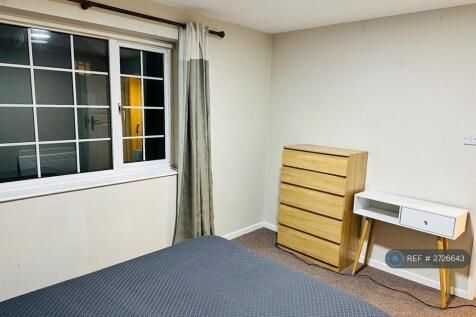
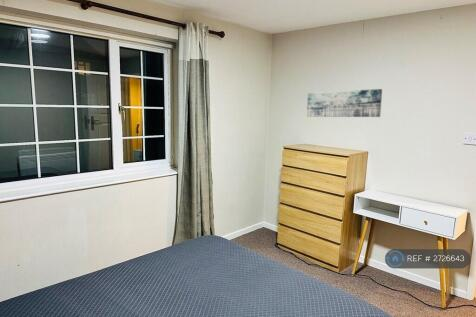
+ wall art (341, 104)
